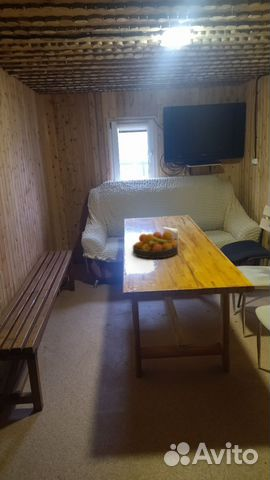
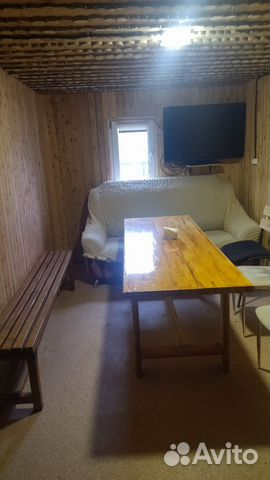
- fruit bowl (155, 242)
